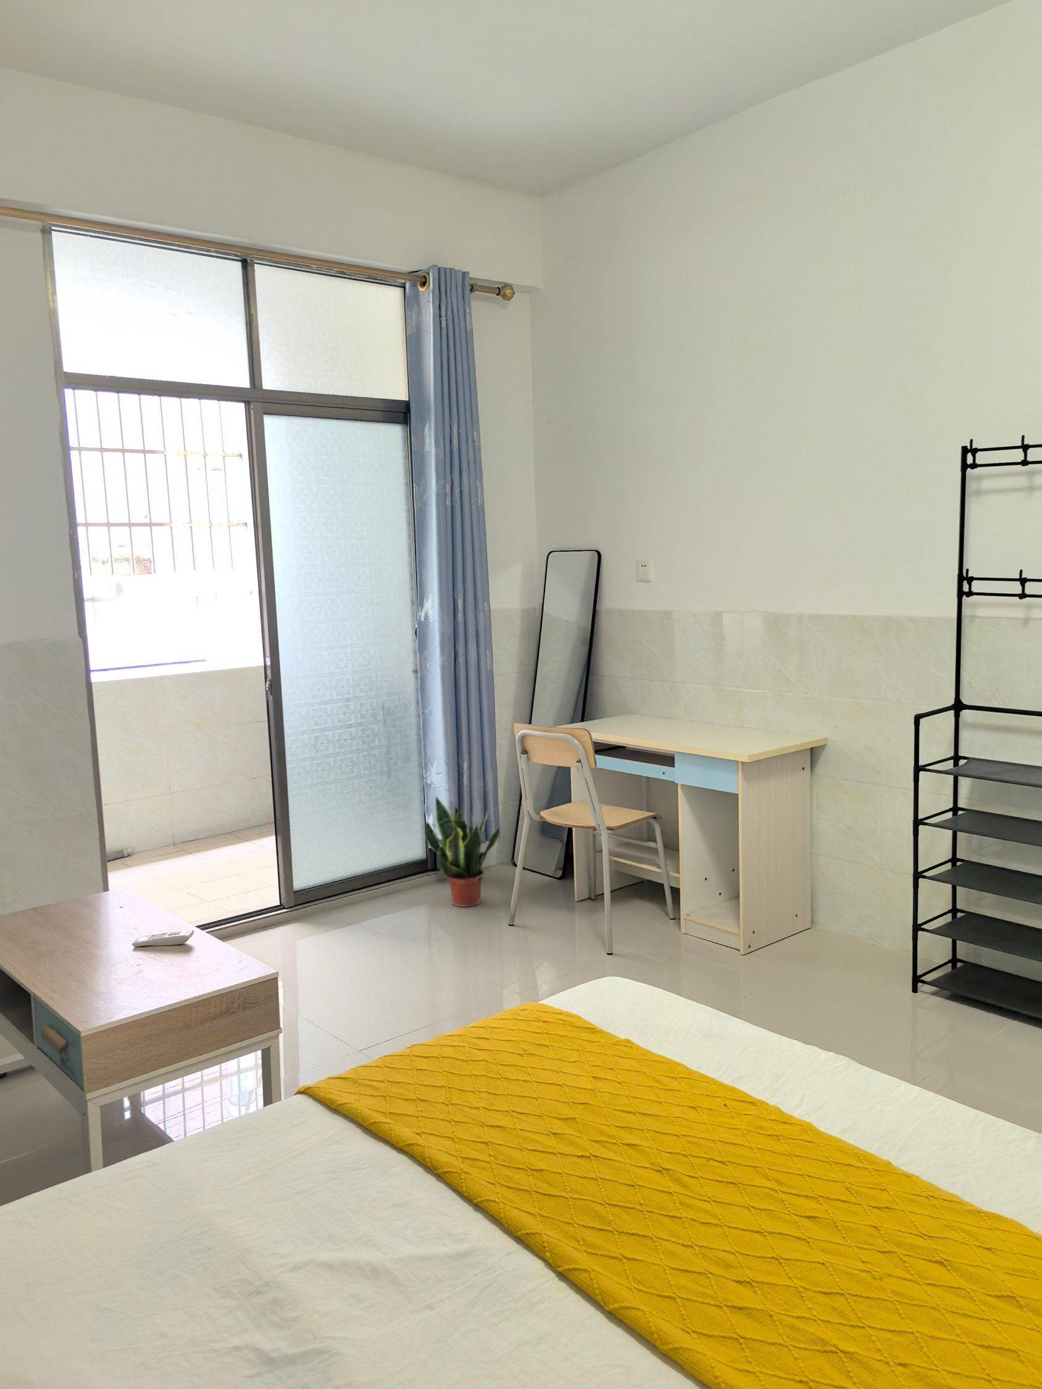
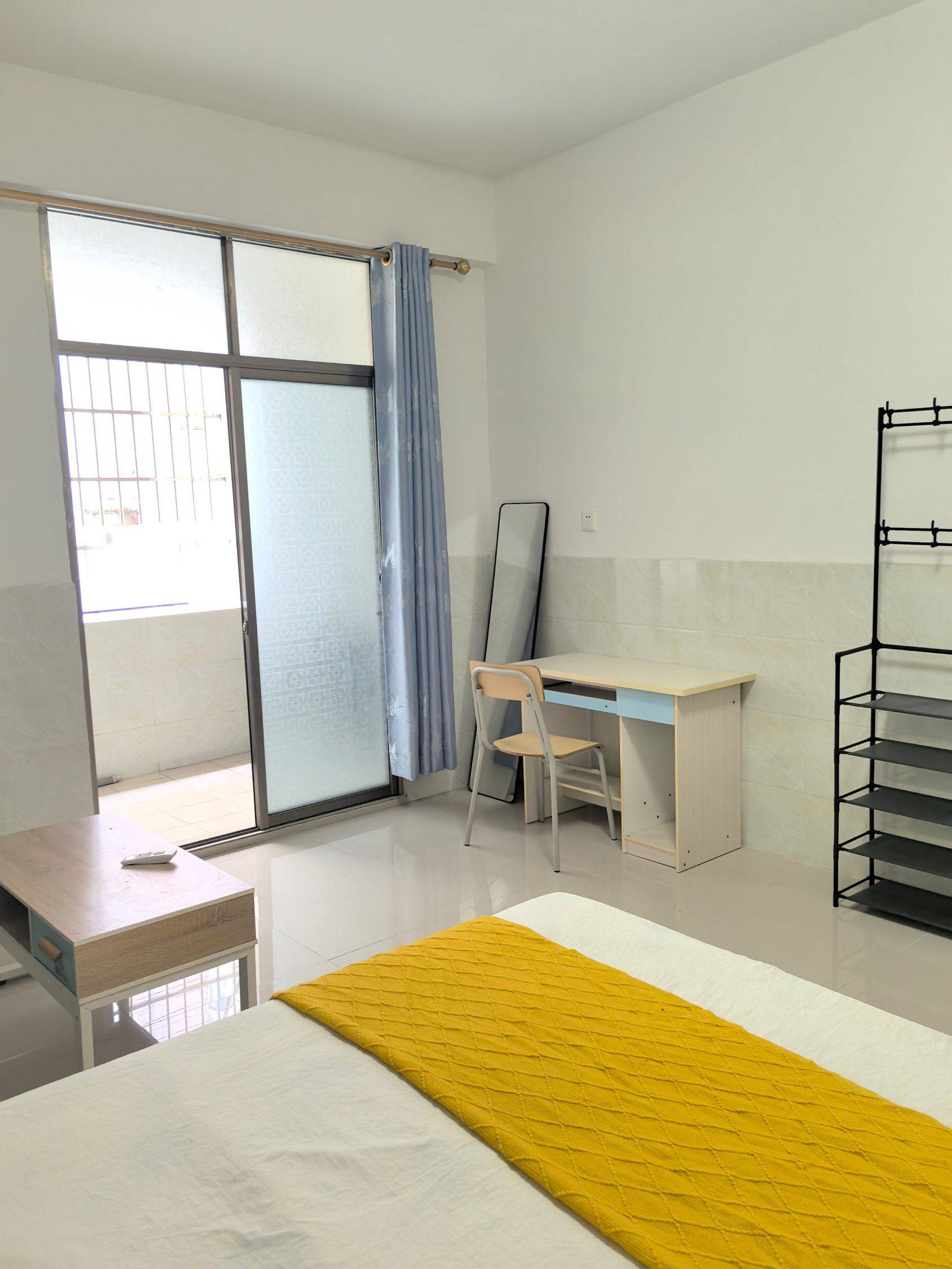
- potted plant (466, 849)
